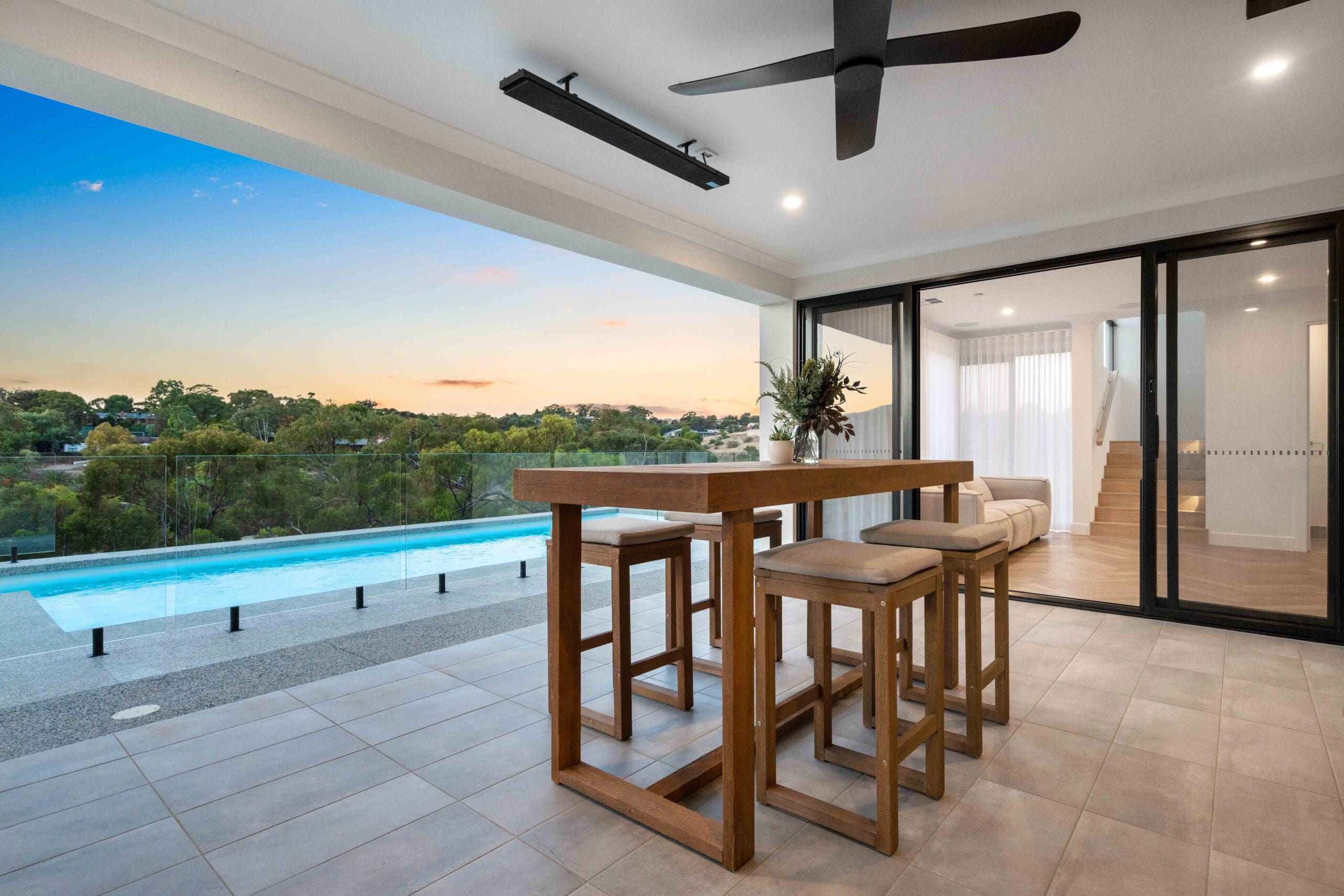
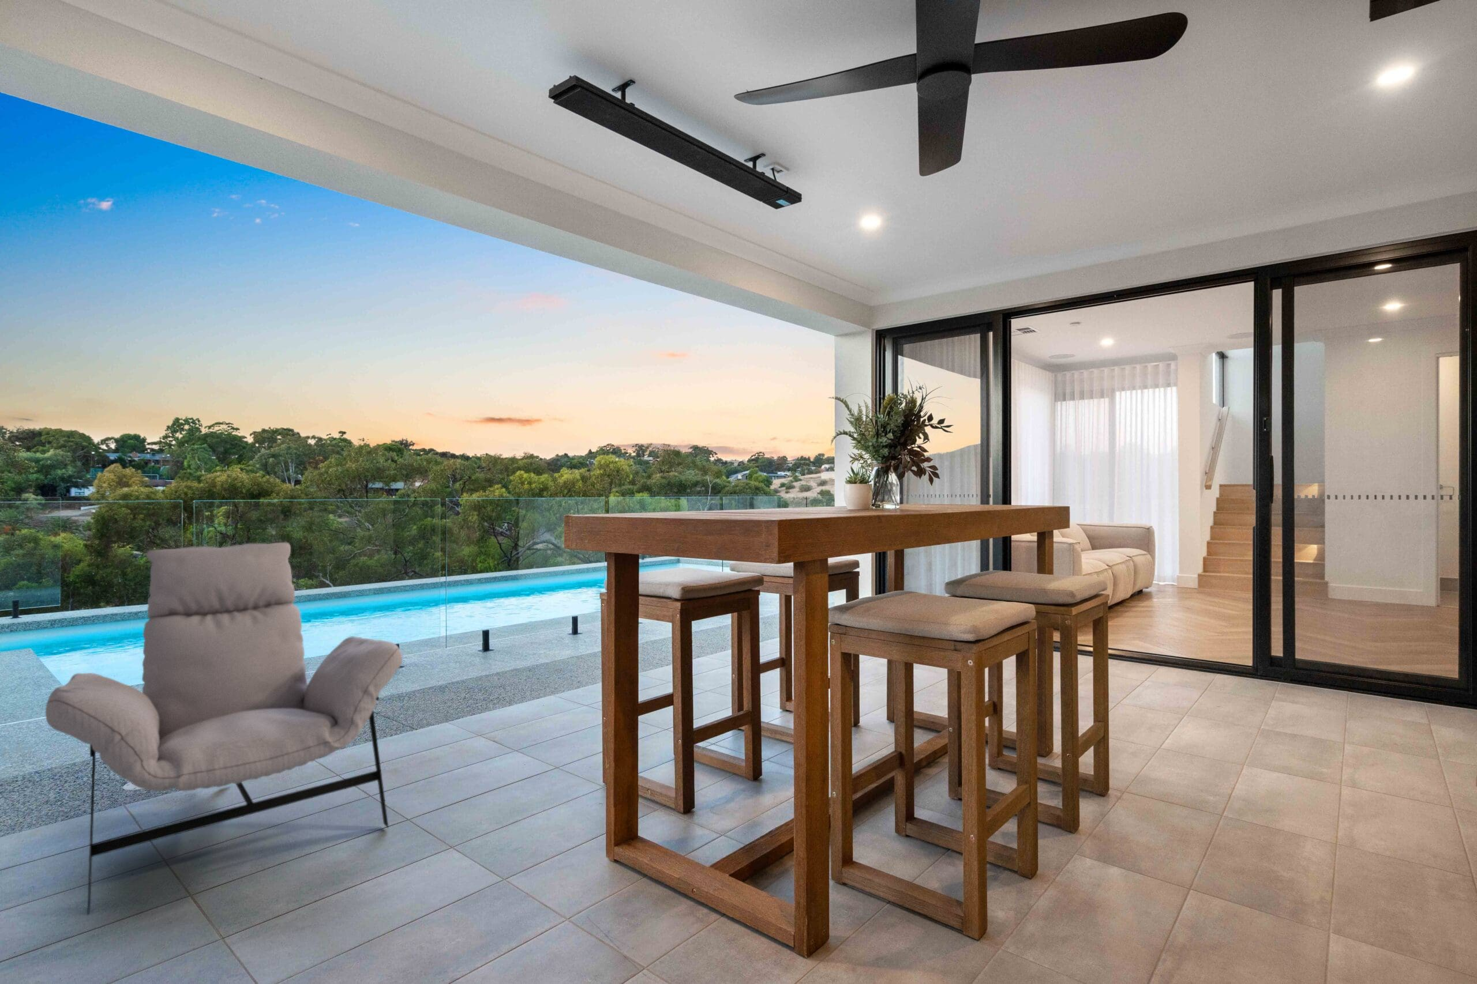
+ lounge chair (230, 691)
